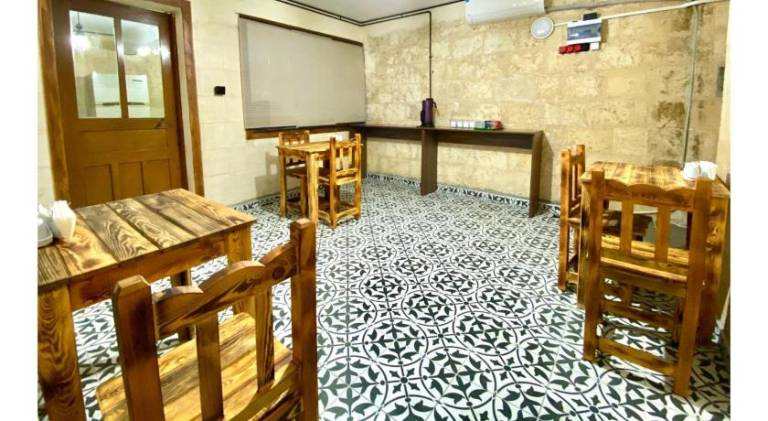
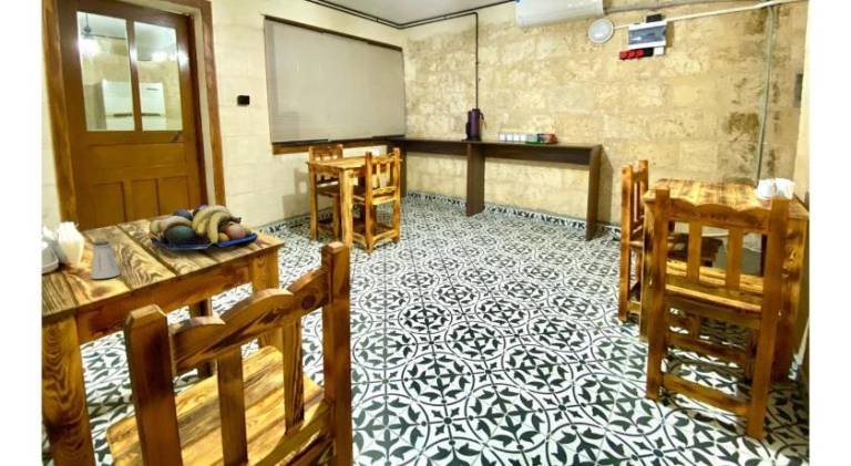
+ saltshaker (103, 259)
+ fruit bowl (206, 222)
